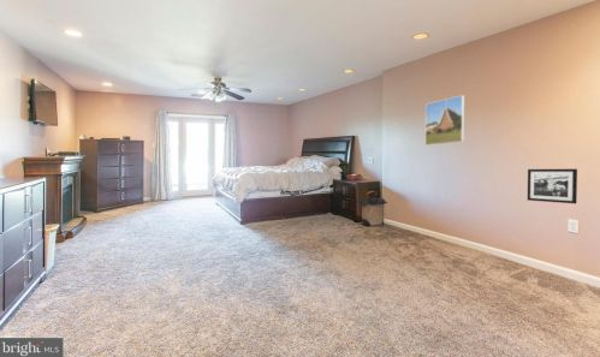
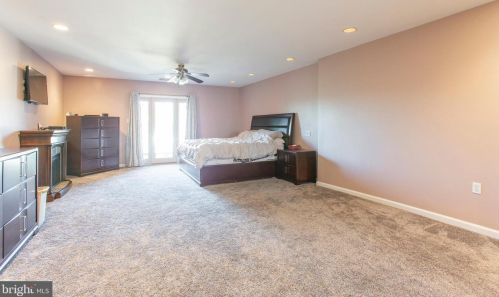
- picture frame (551, 185)
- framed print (442, 121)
- laundry hamper (373, 207)
